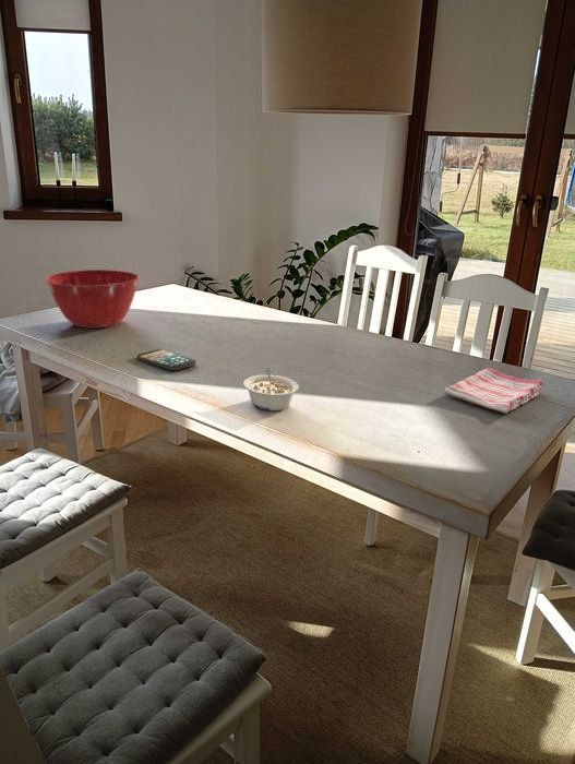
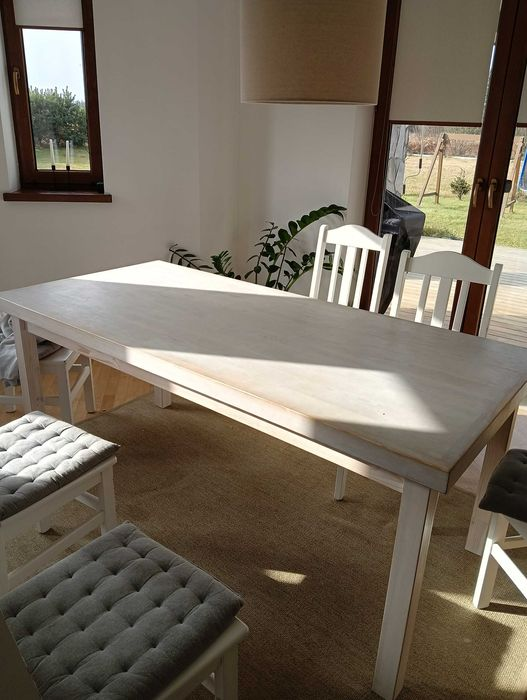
- mixing bowl (94, 300)
- dish towel (494, 387)
- smartphone (166, 359)
- legume (268, 391)
